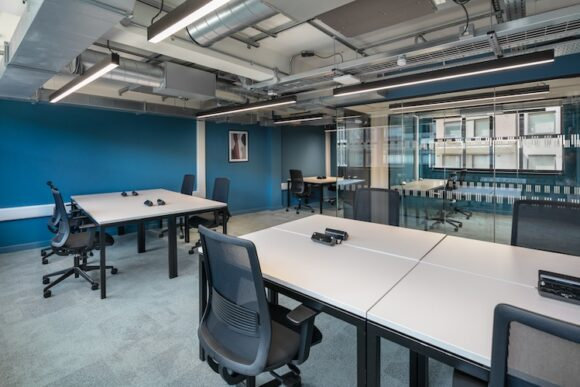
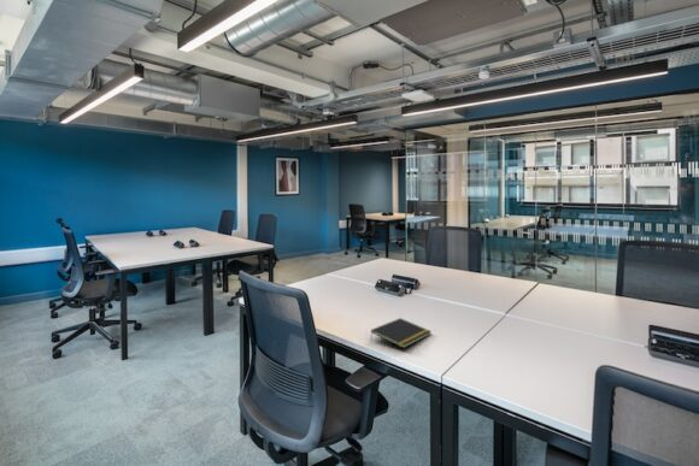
+ notepad (401, 331)
